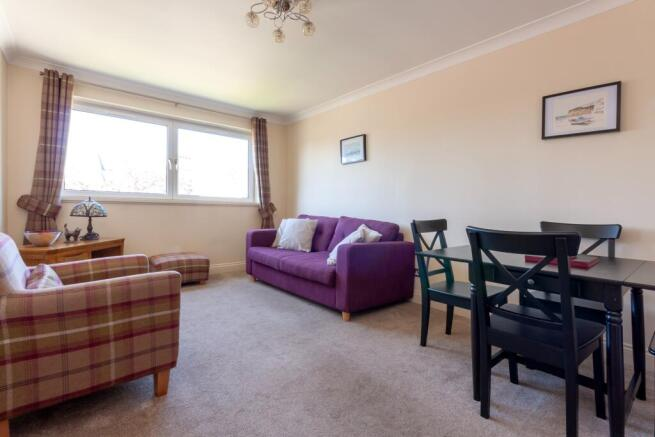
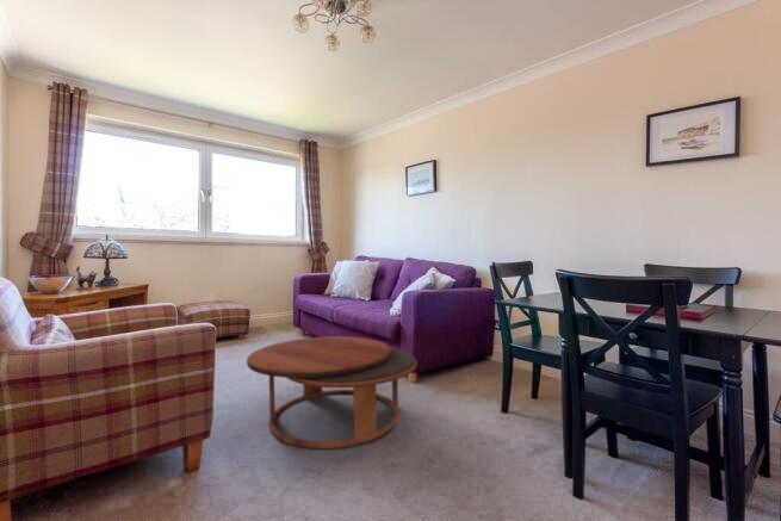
+ coffee table (333, 384)
